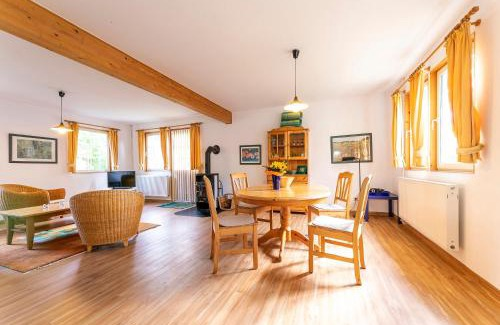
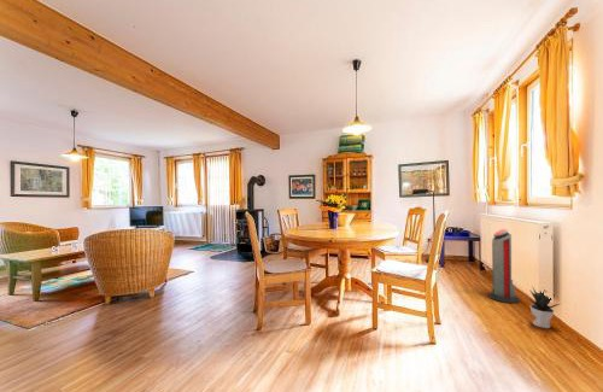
+ air purifier (503, 263)
+ potted plant (539, 305)
